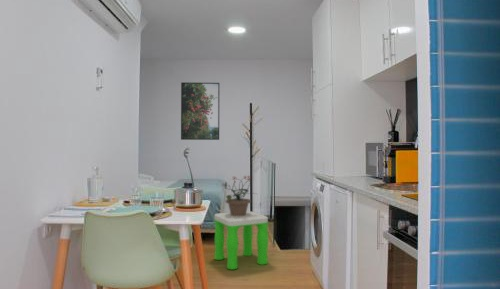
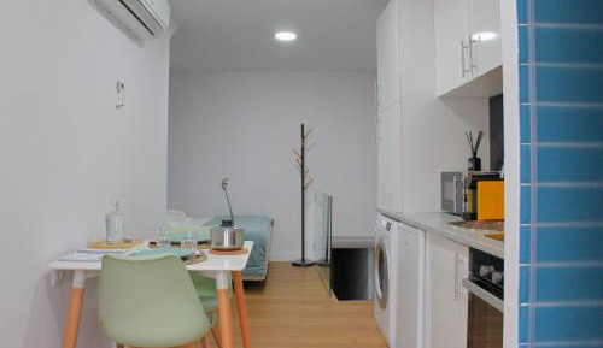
- potted plant (240, 194)
- stool (243, 238)
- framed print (200, 111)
